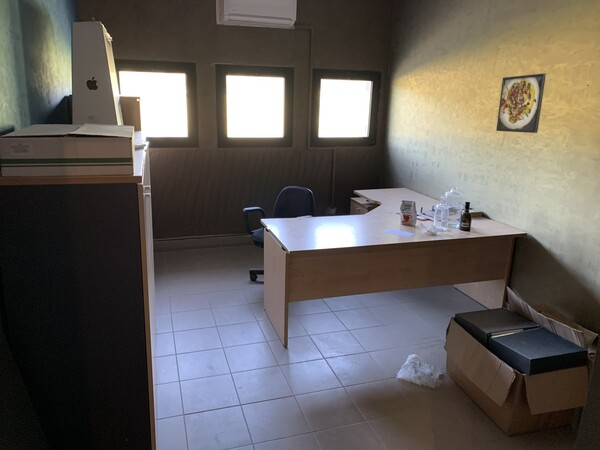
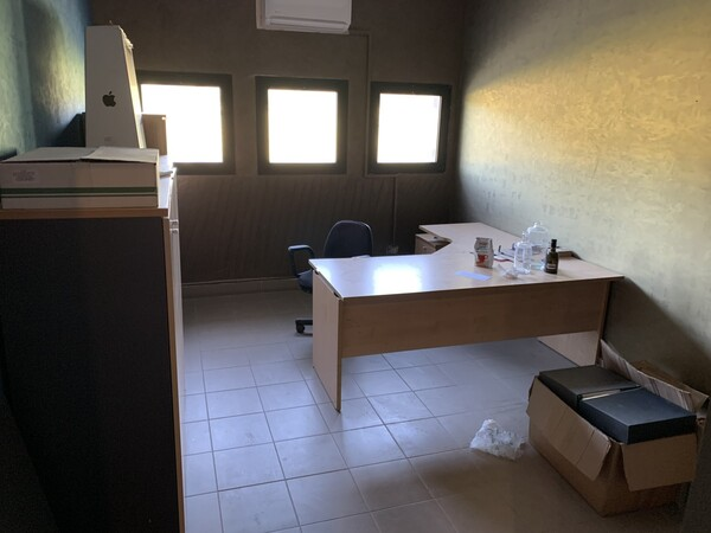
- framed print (519, 104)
